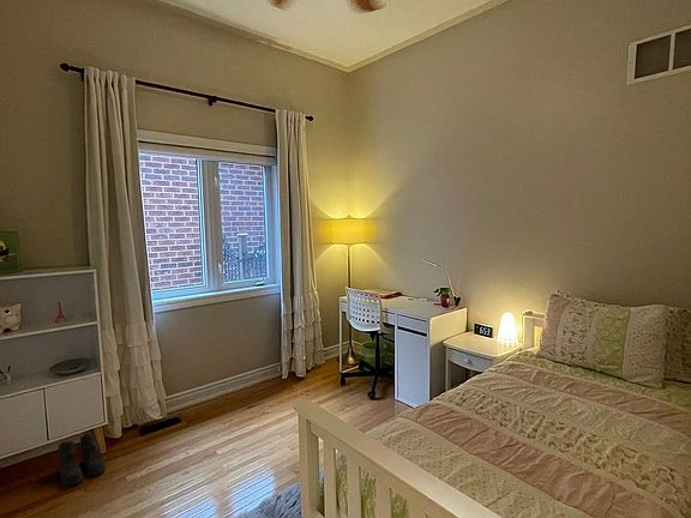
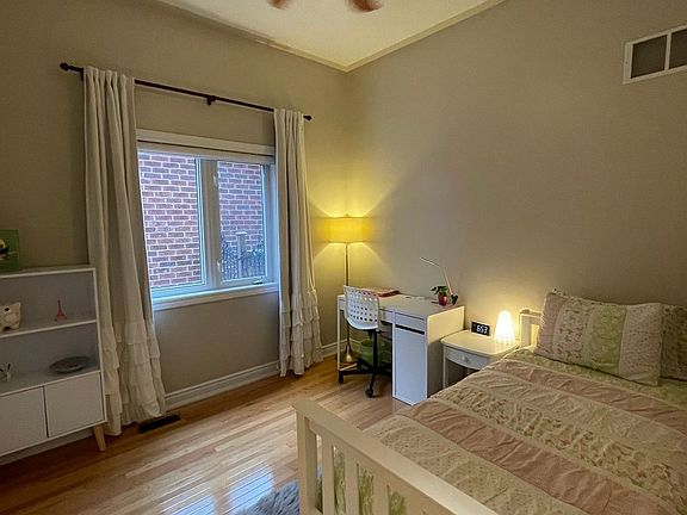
- boots (82, 456)
